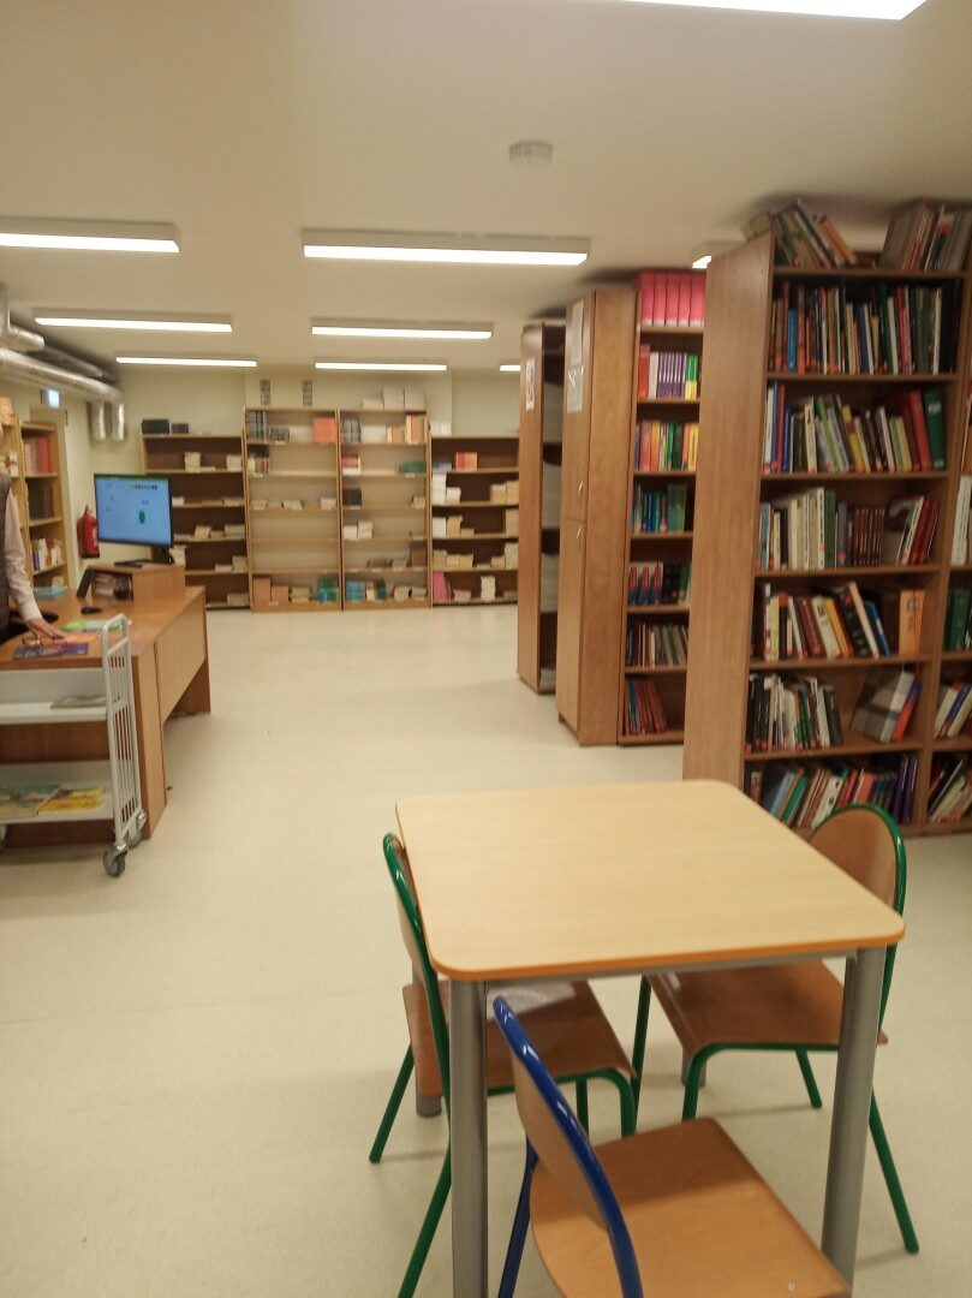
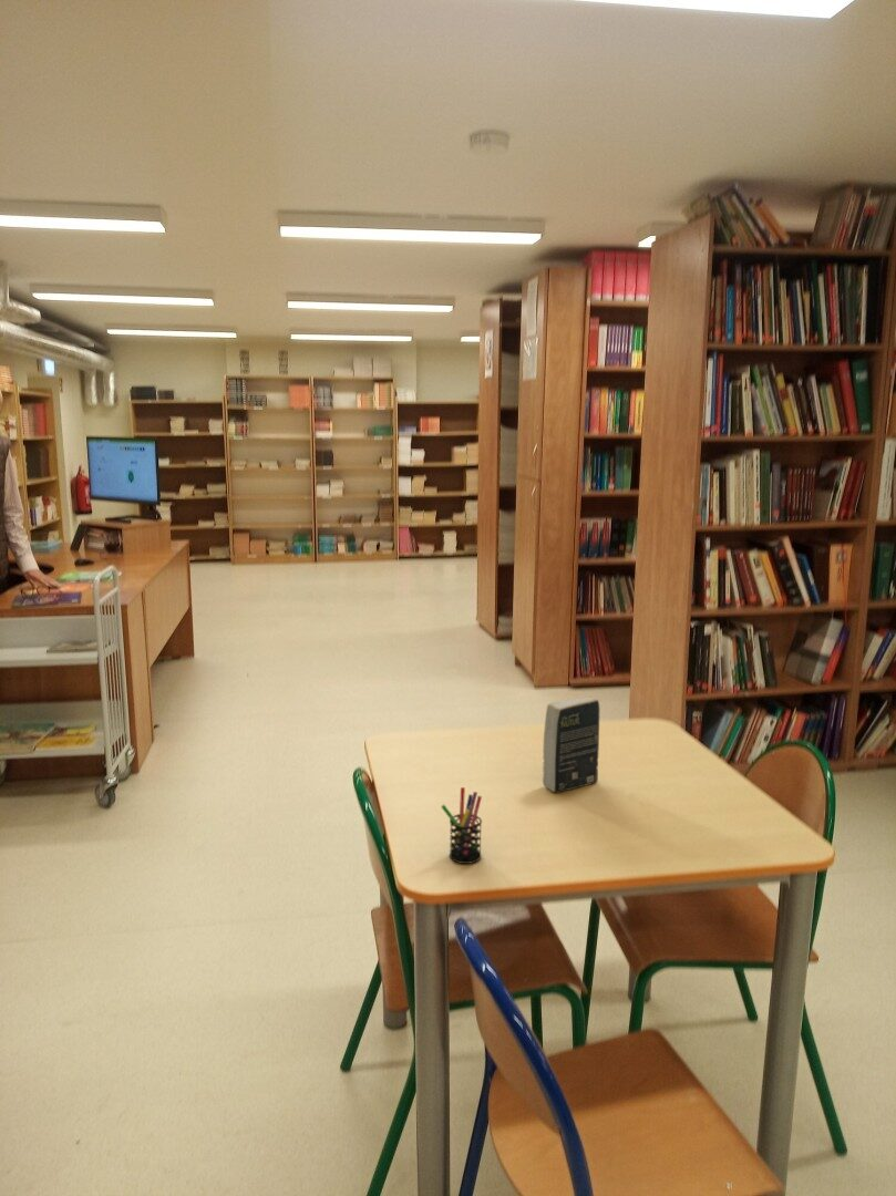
+ book (573, 744)
+ pen holder (461, 824)
